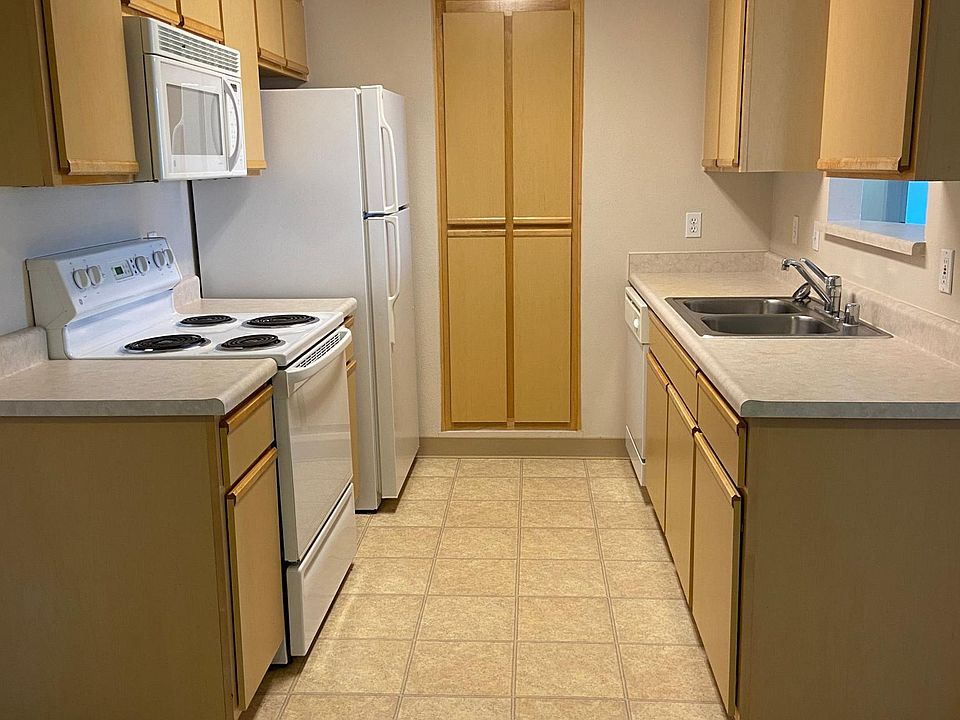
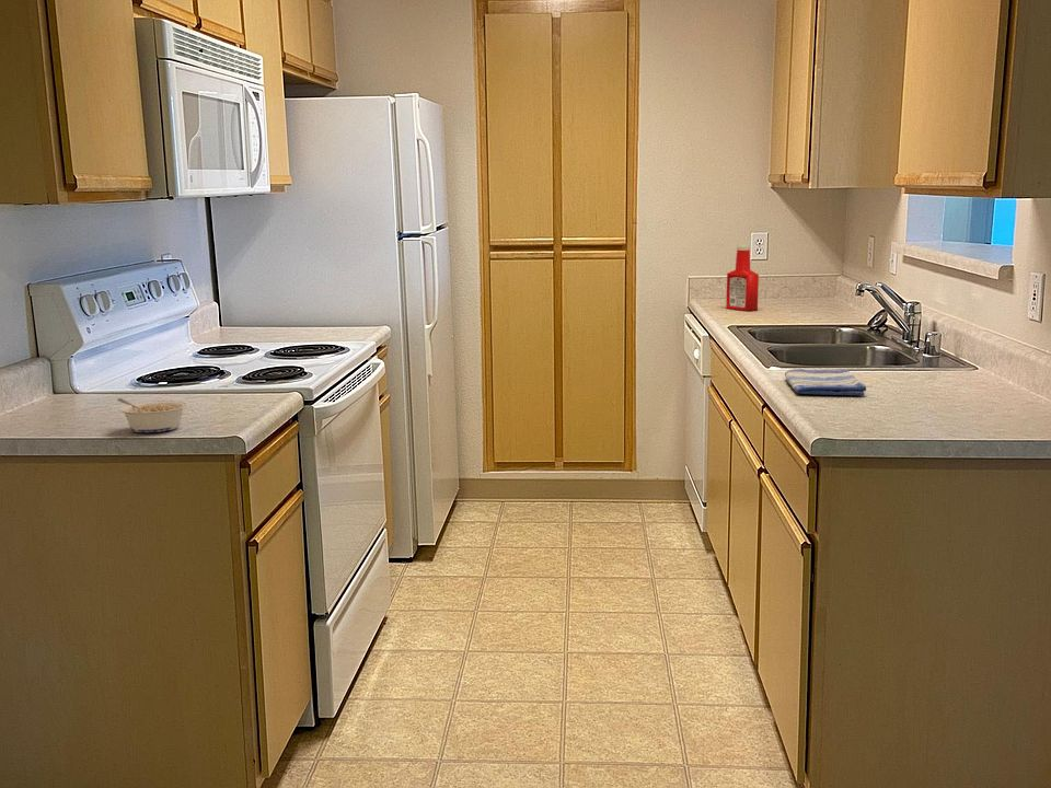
+ legume (151, 415)
+ soap bottle (742, 277)
+ dish towel (823, 381)
